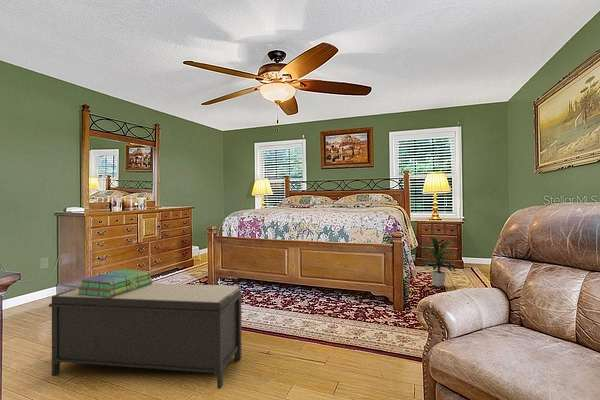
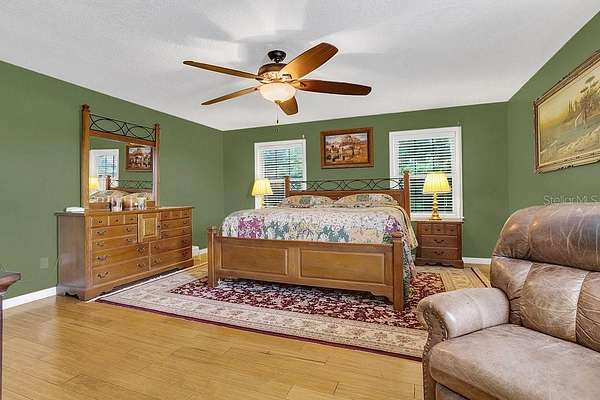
- bench (151, 328)
- indoor plant (439, 260)
- stack of books (117, 281)
